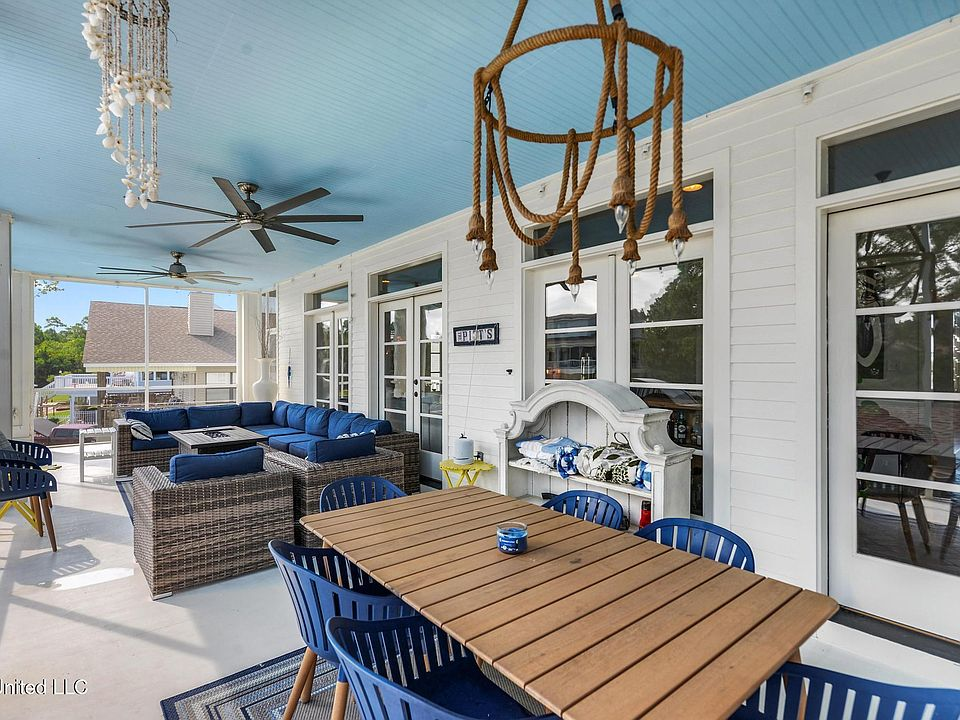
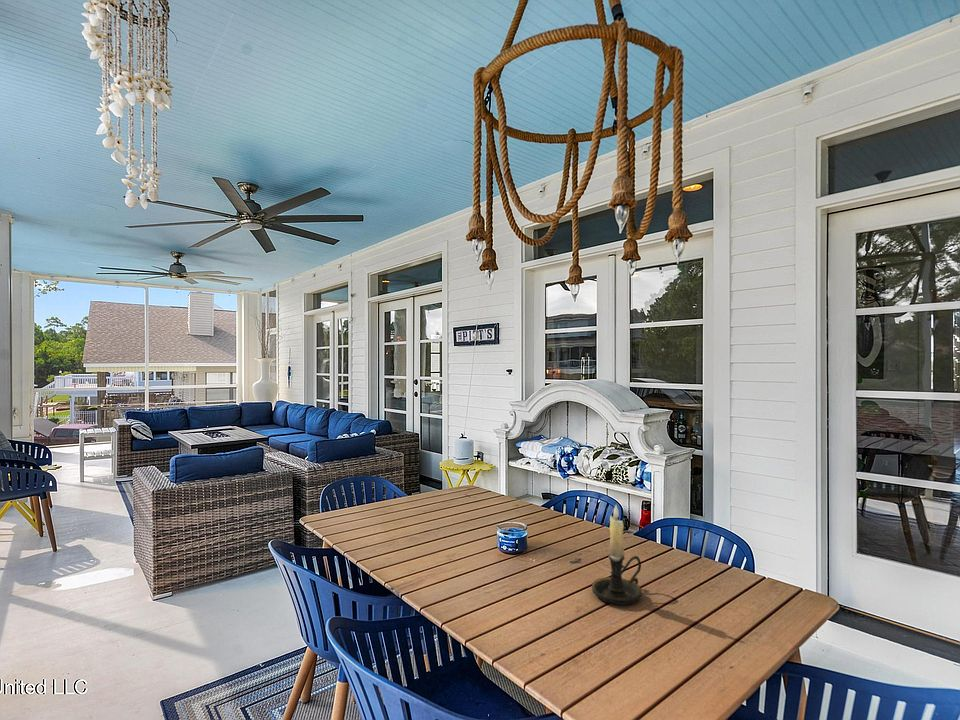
+ candle holder (621, 547)
